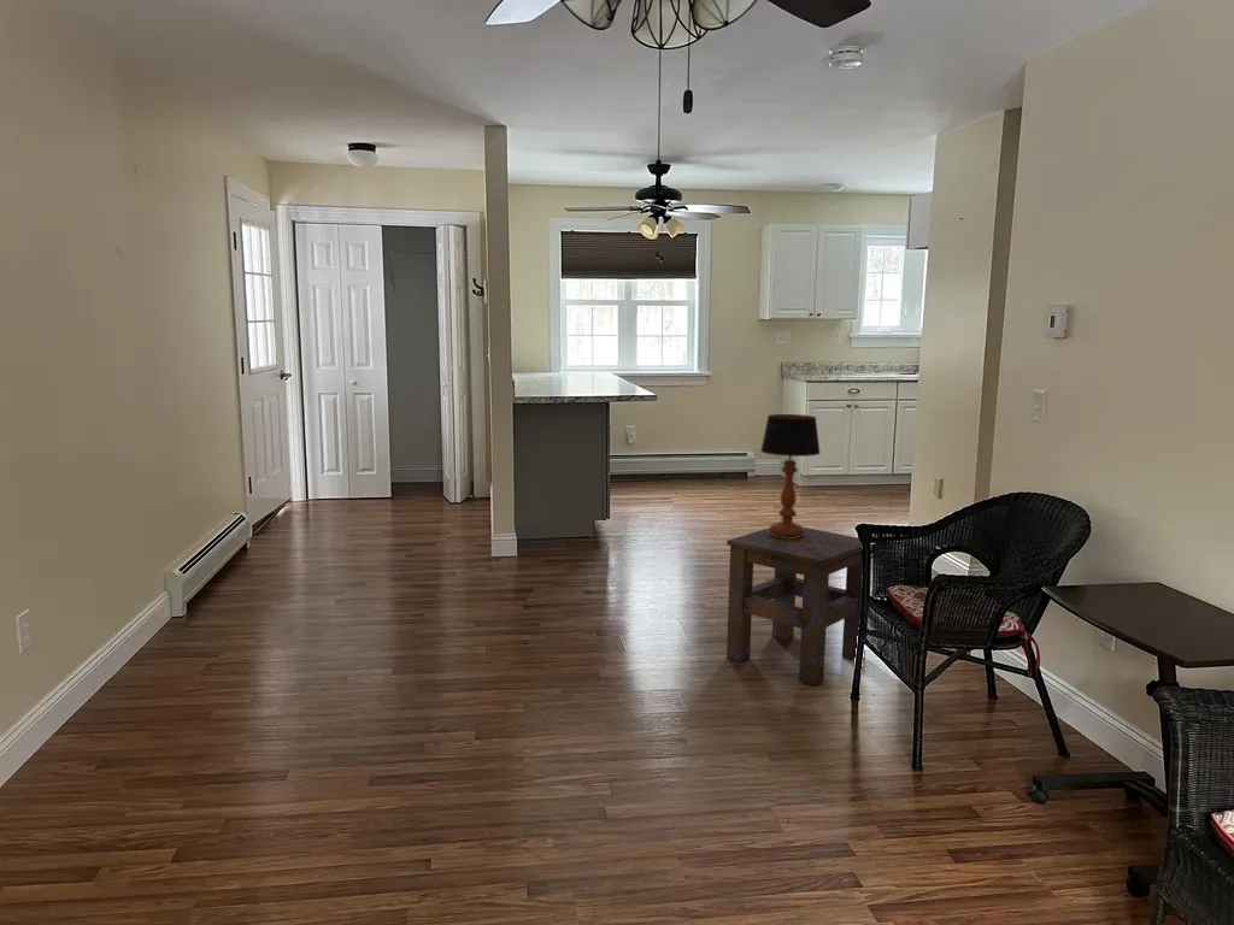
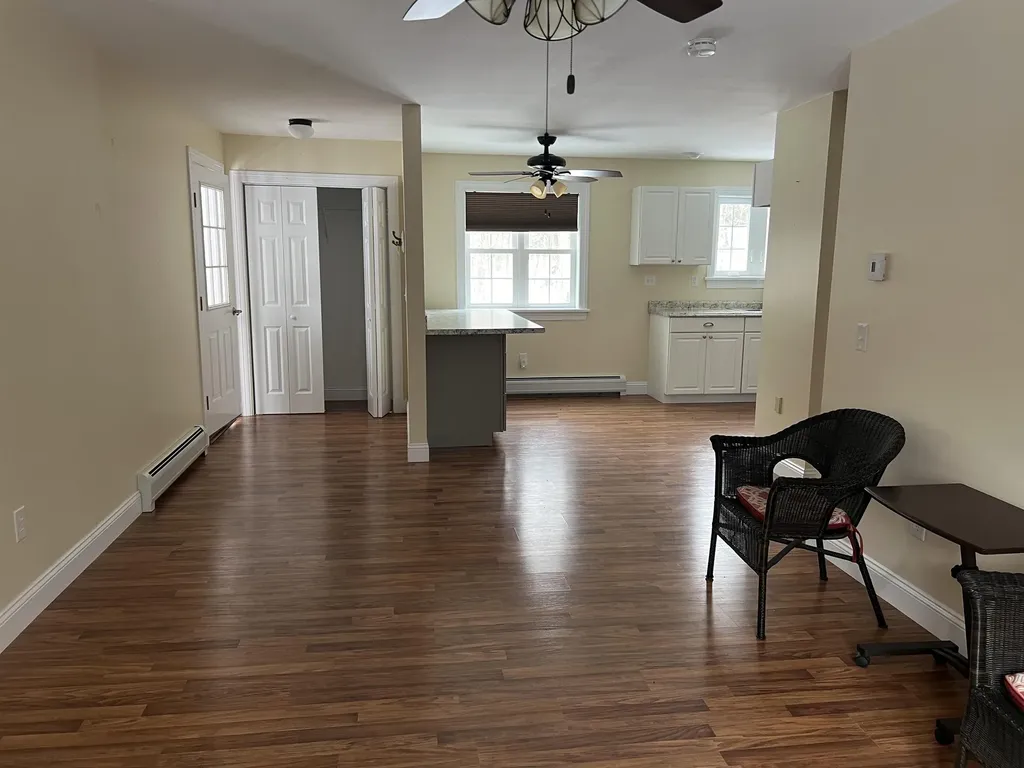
- side table (800, 596)
- table lamp (788, 476)
